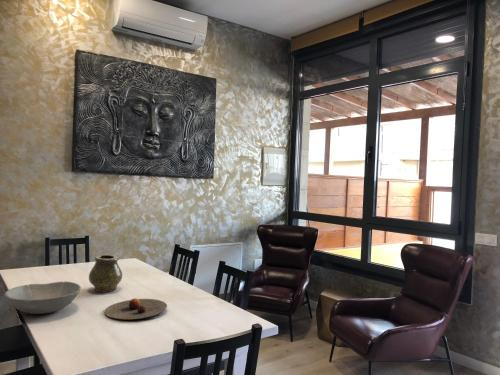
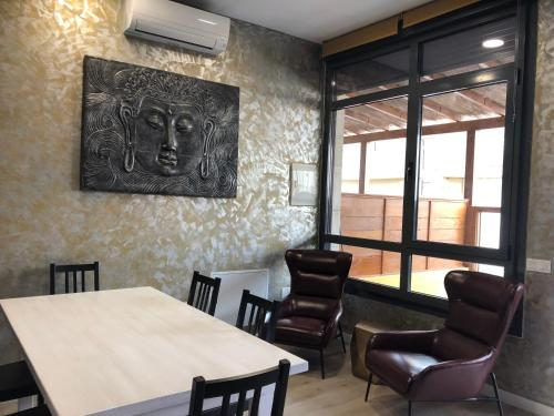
- plate (136, 305)
- vase (106, 273)
- bowl (43, 300)
